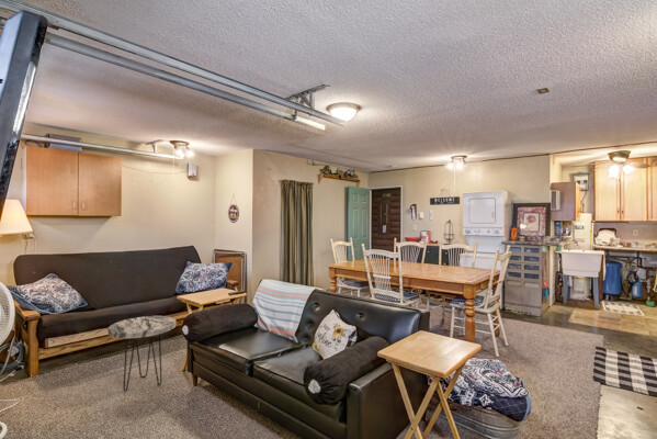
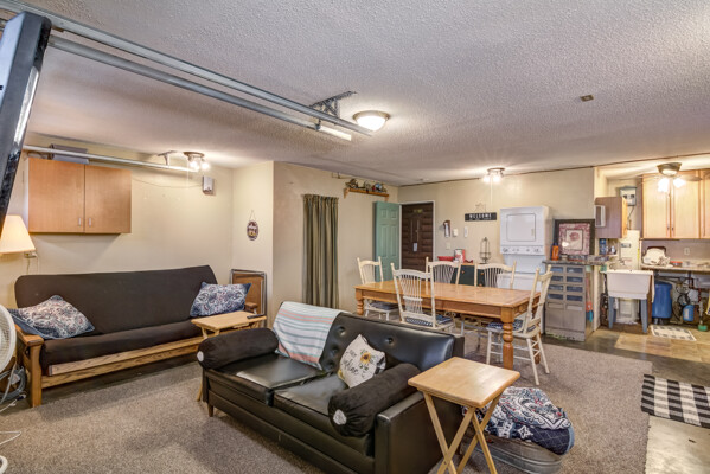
- side table (138, 353)
